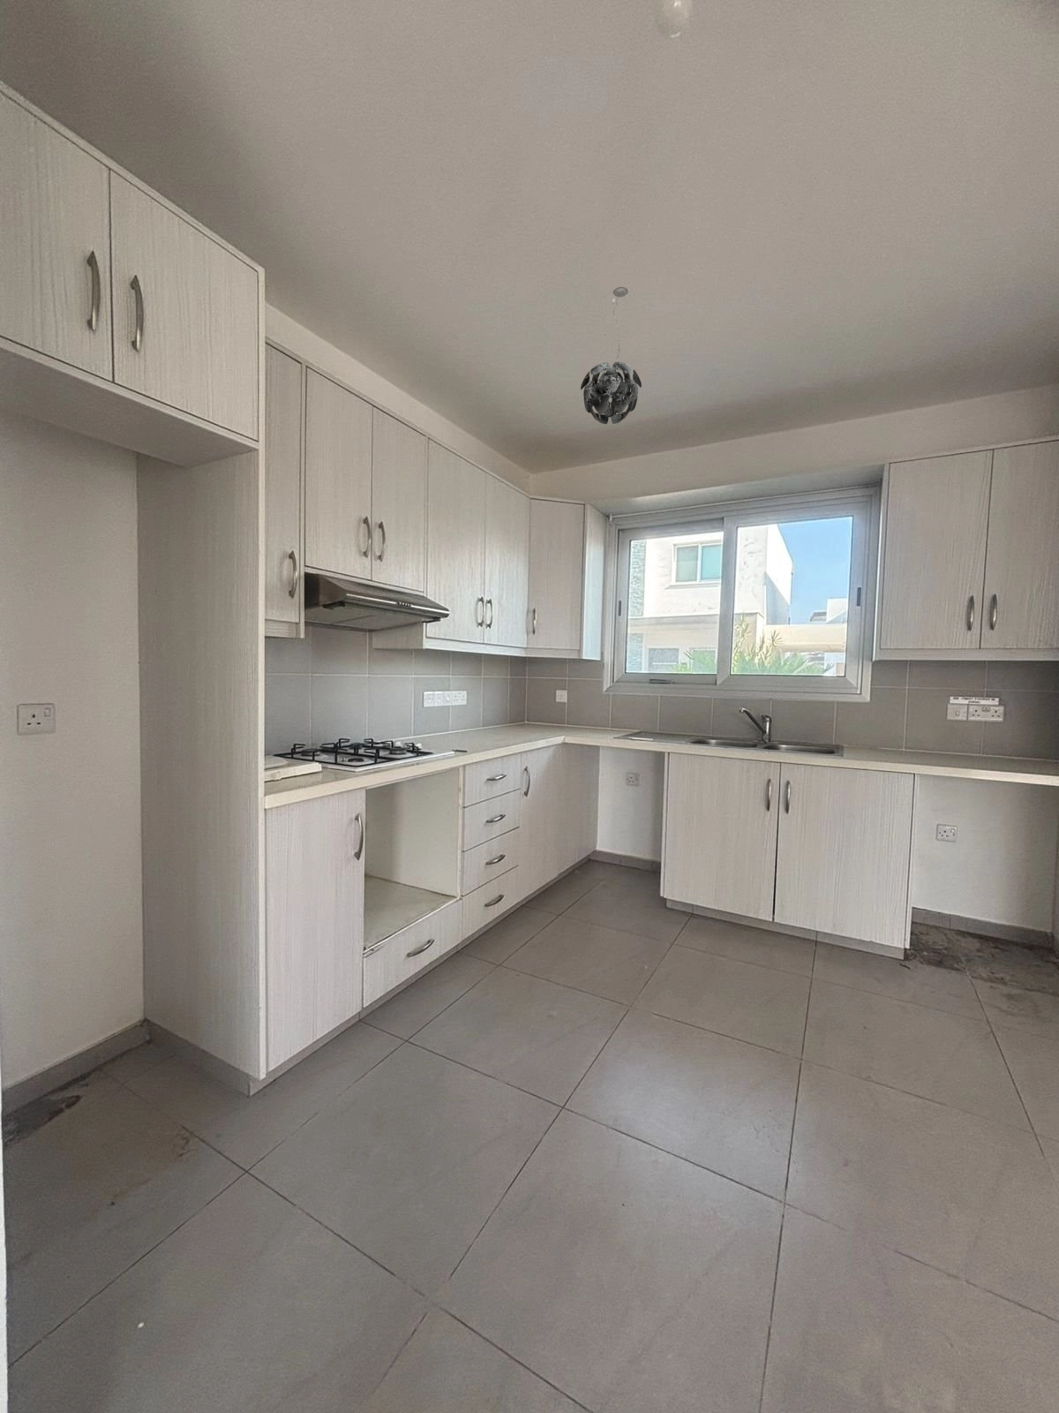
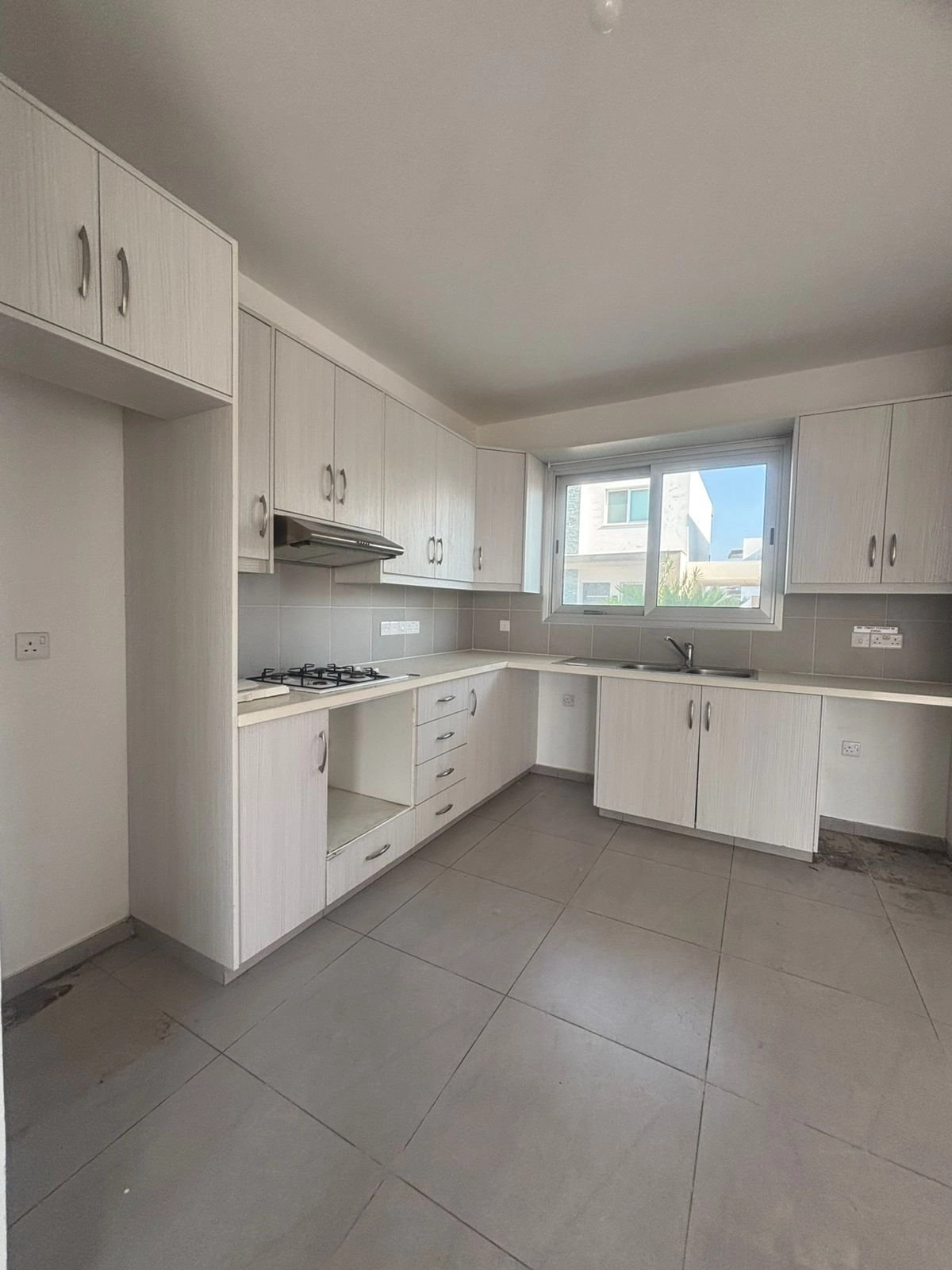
- pendant light (615, 362)
